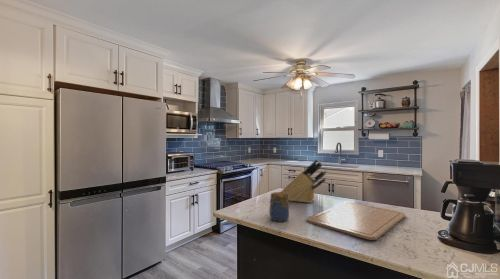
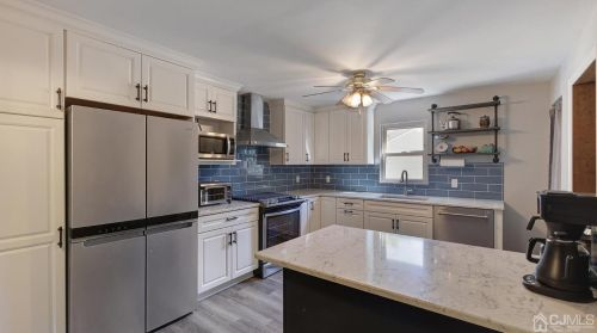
- knife block (301, 179)
- jar (278, 206)
- chopping board (357, 216)
